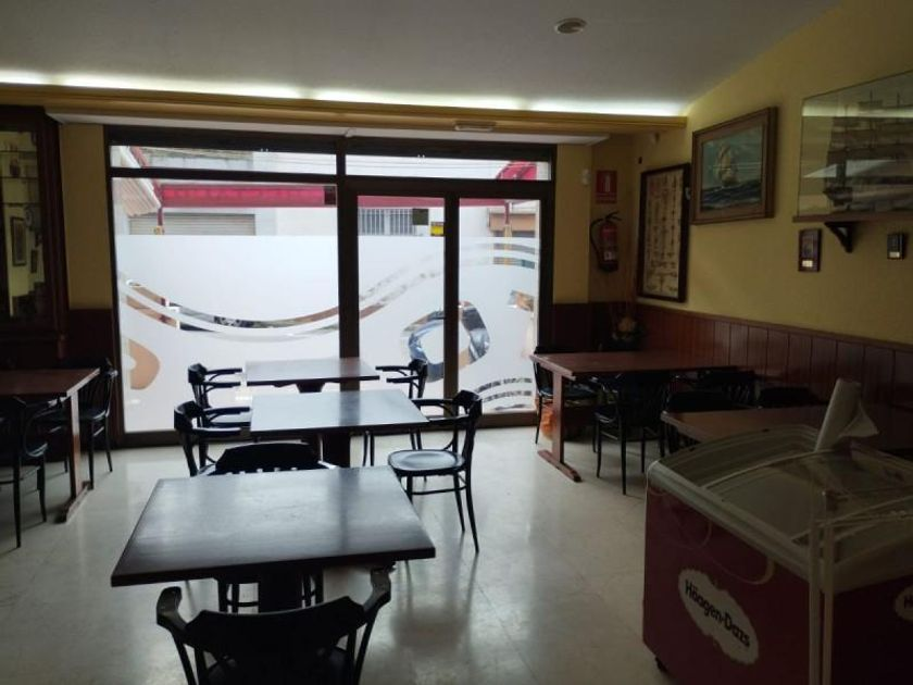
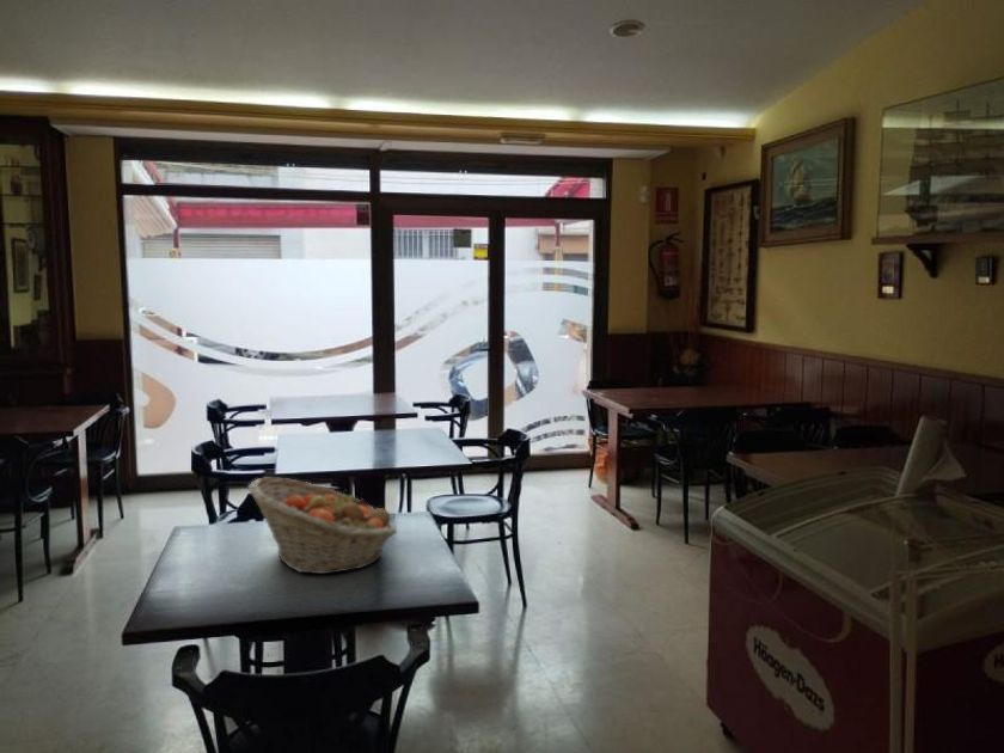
+ fruit basket (323, 519)
